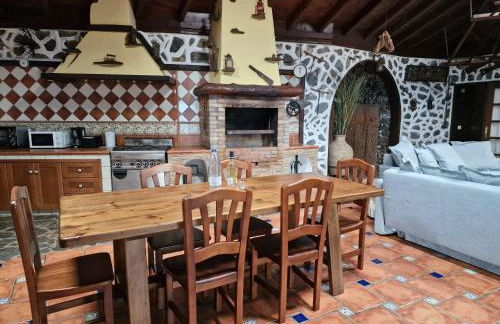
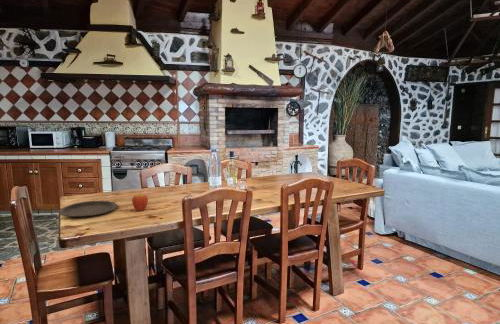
+ plate (89, 208)
+ fruit (140, 201)
